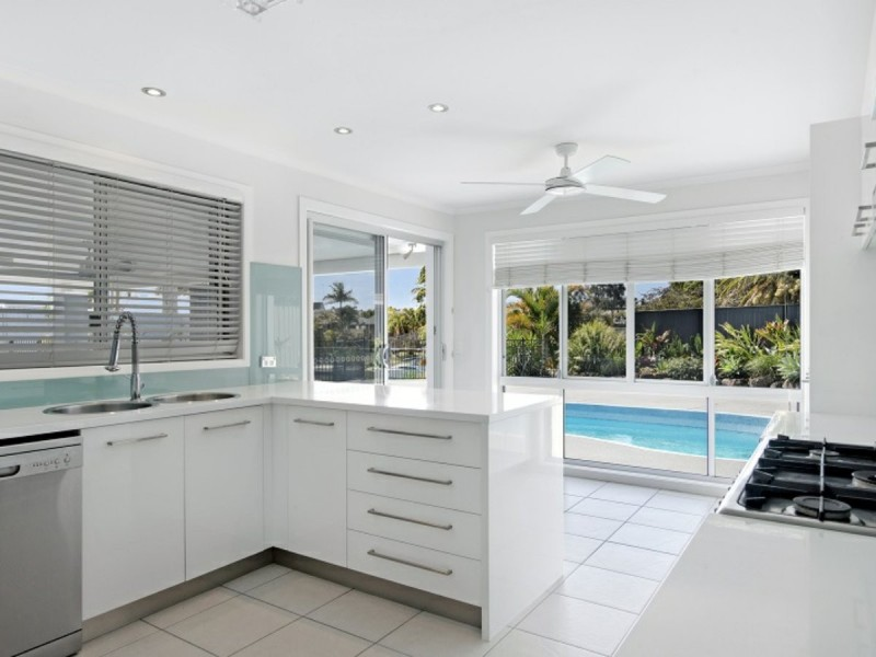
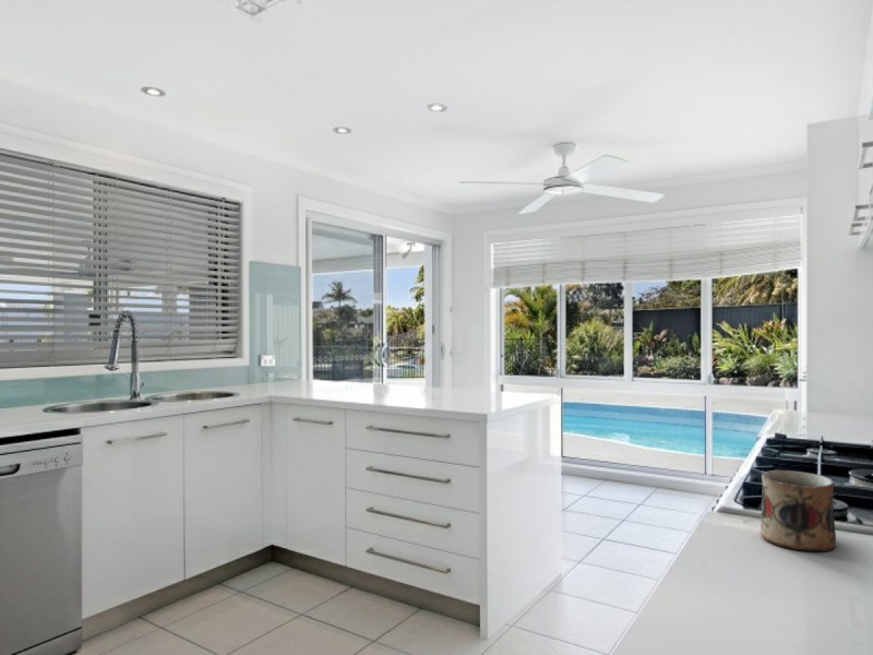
+ mug (798, 507)
